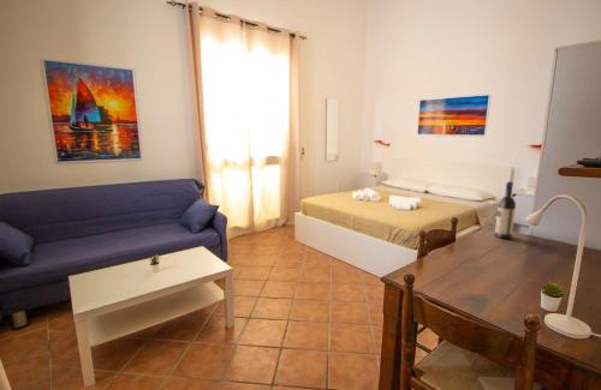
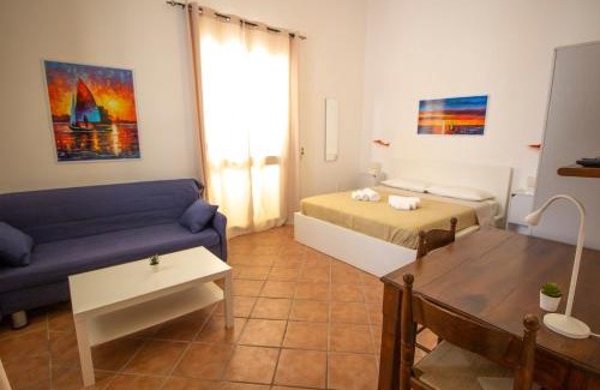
- wine bottle (506, 209)
